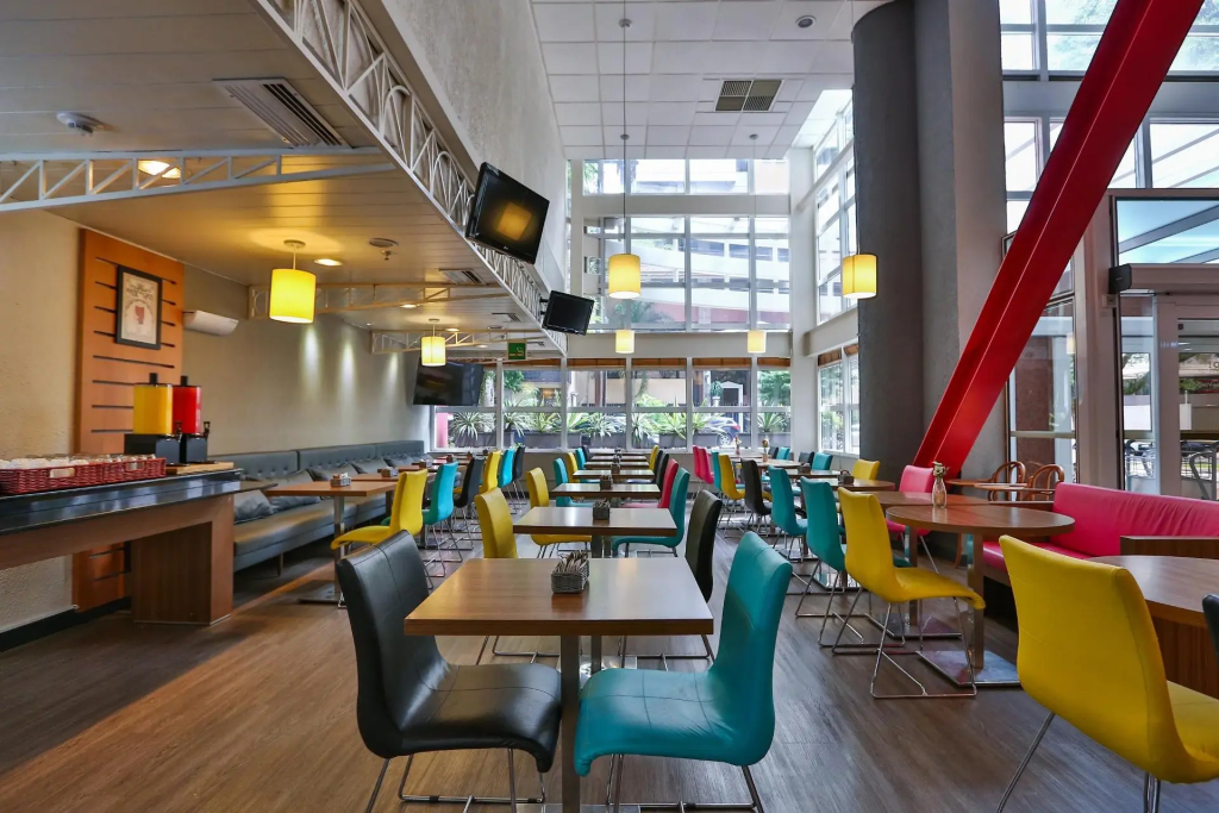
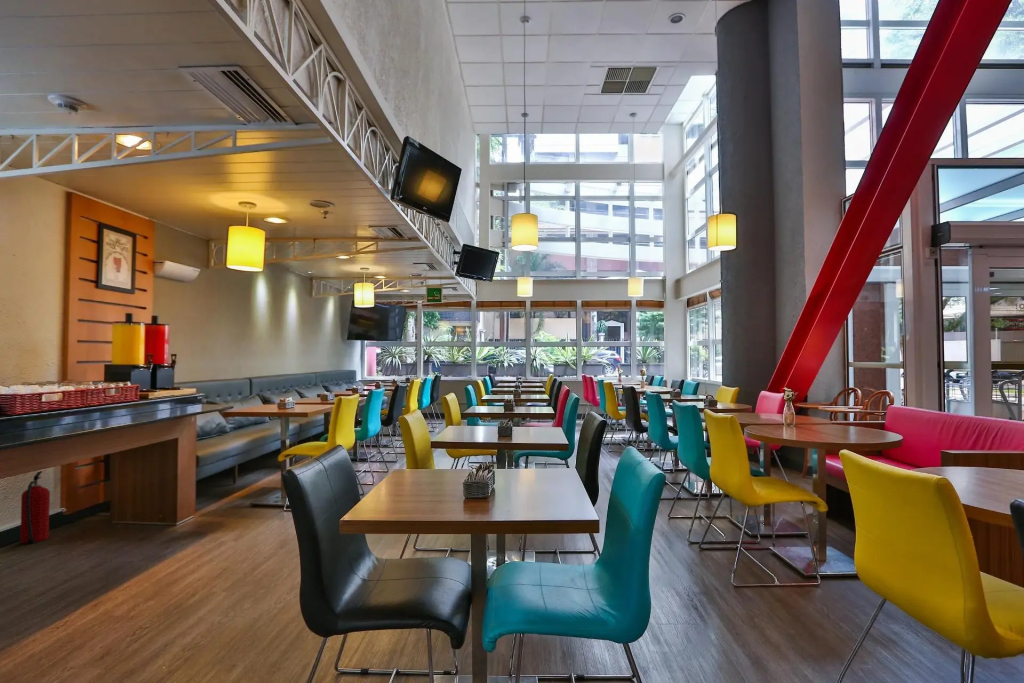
+ fire extinguisher (31, 508)
